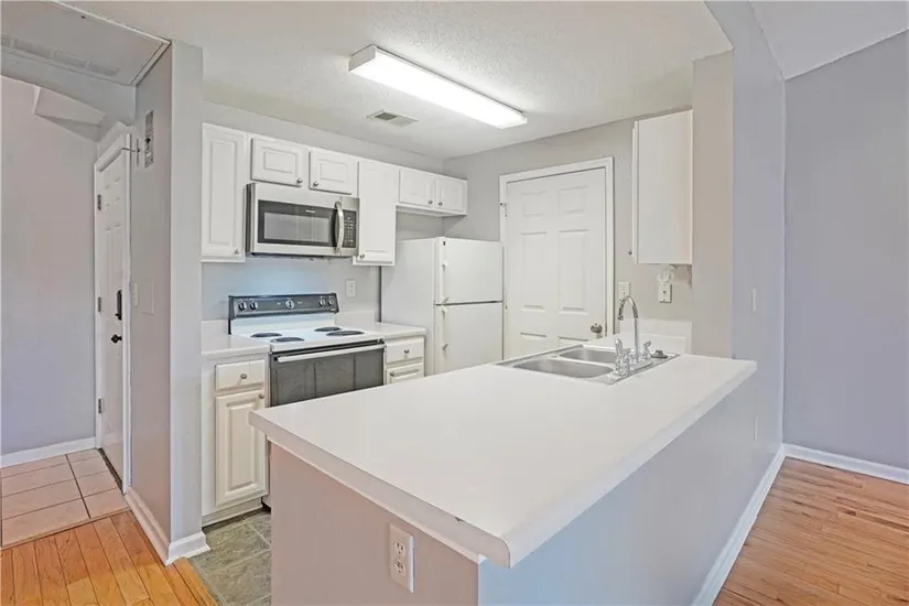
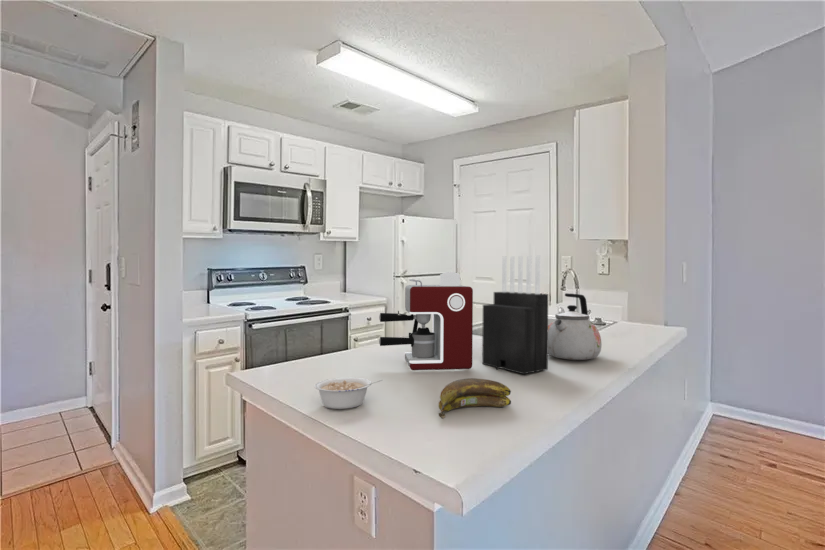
+ kettle (571, 325)
+ coffee maker (423, 318)
+ legume (345, 391)
+ knife block (511, 311)
+ banana (468, 395)
